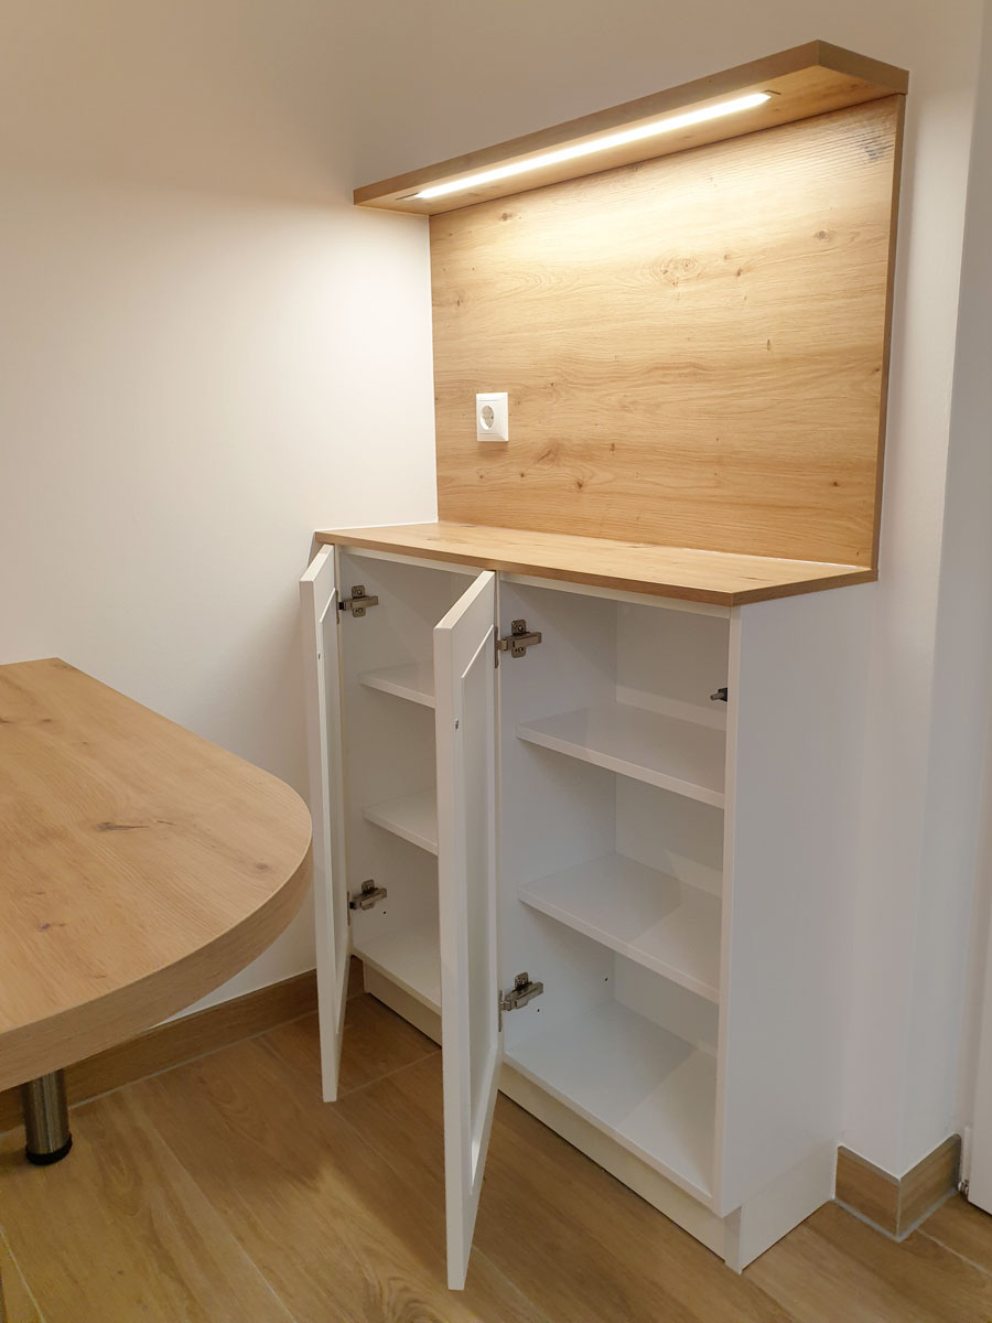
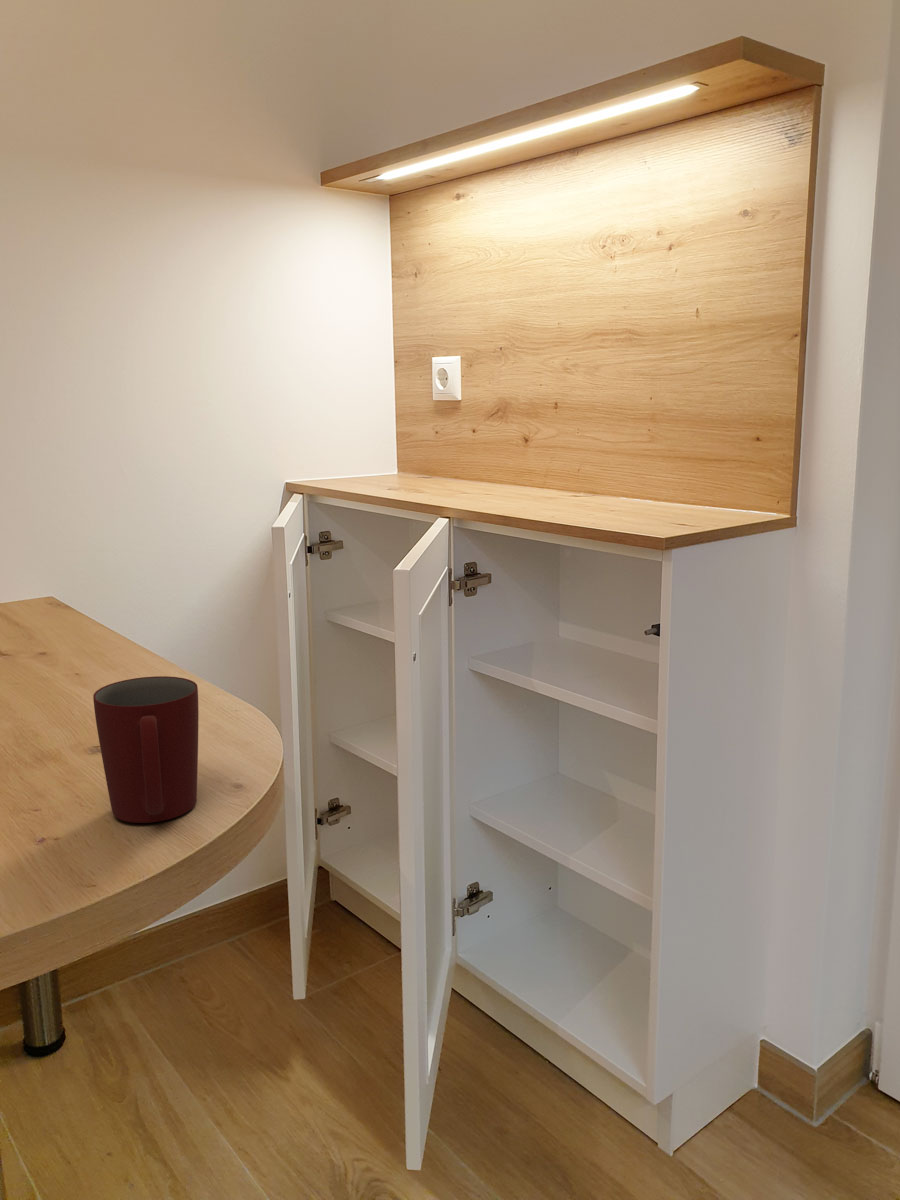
+ mug (151, 755)
